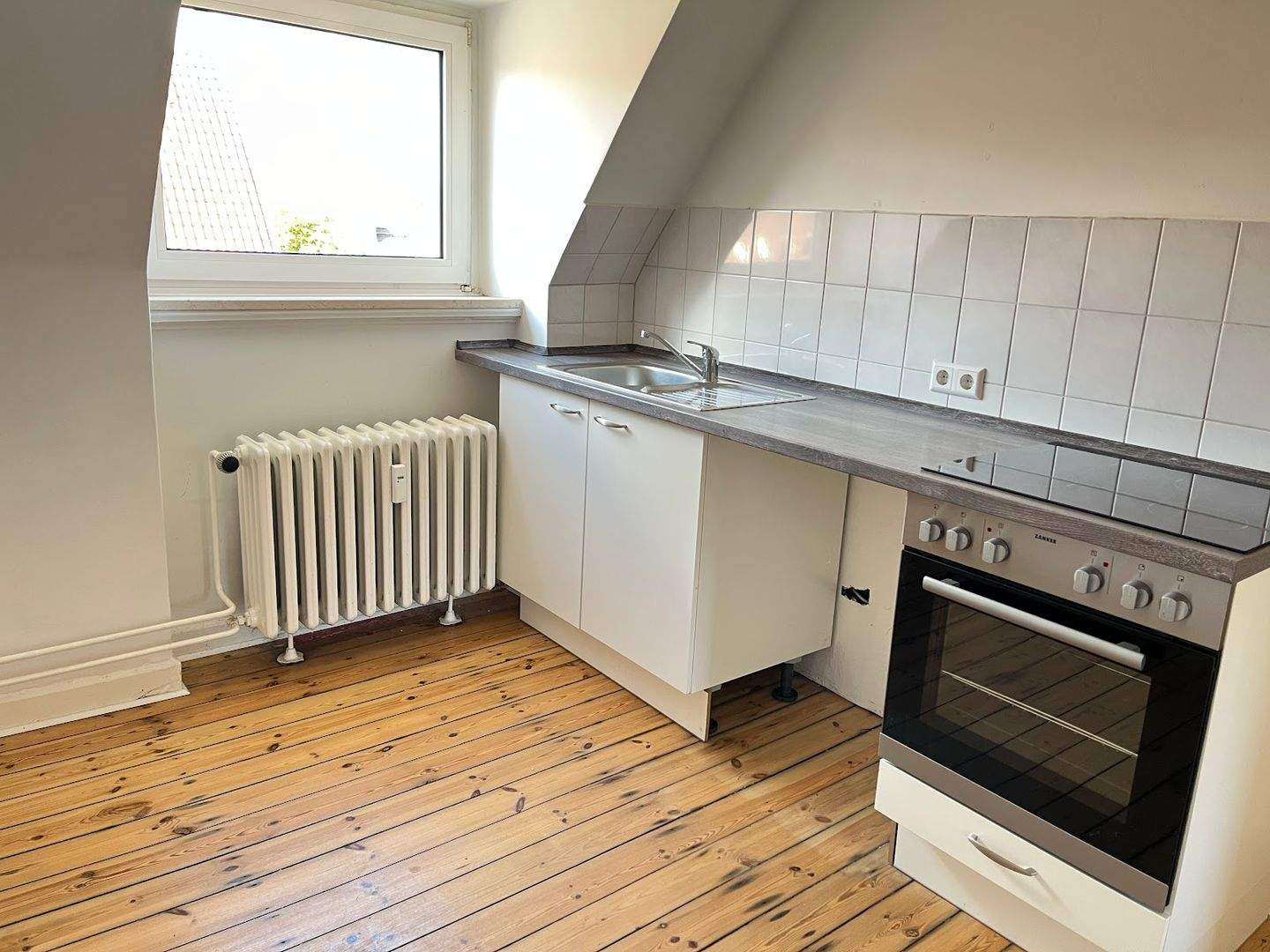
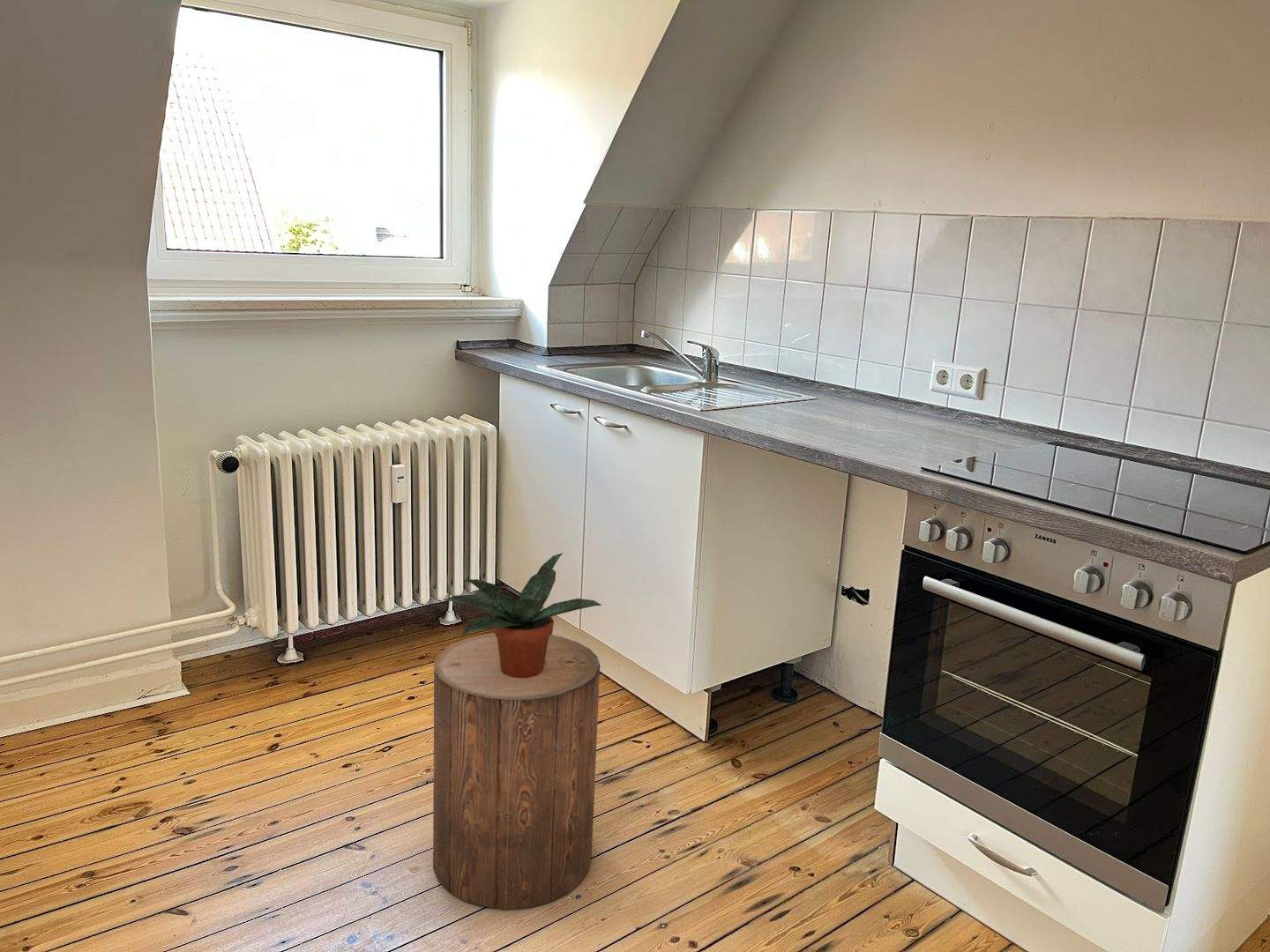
+ stool (515, 762)
+ potted plant (521, 611)
